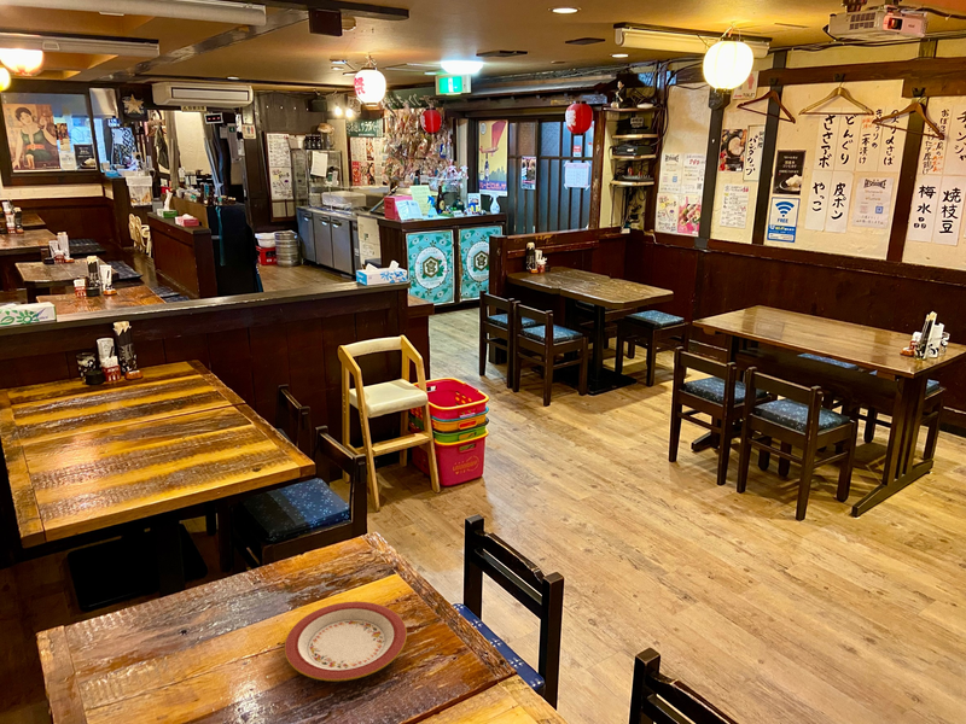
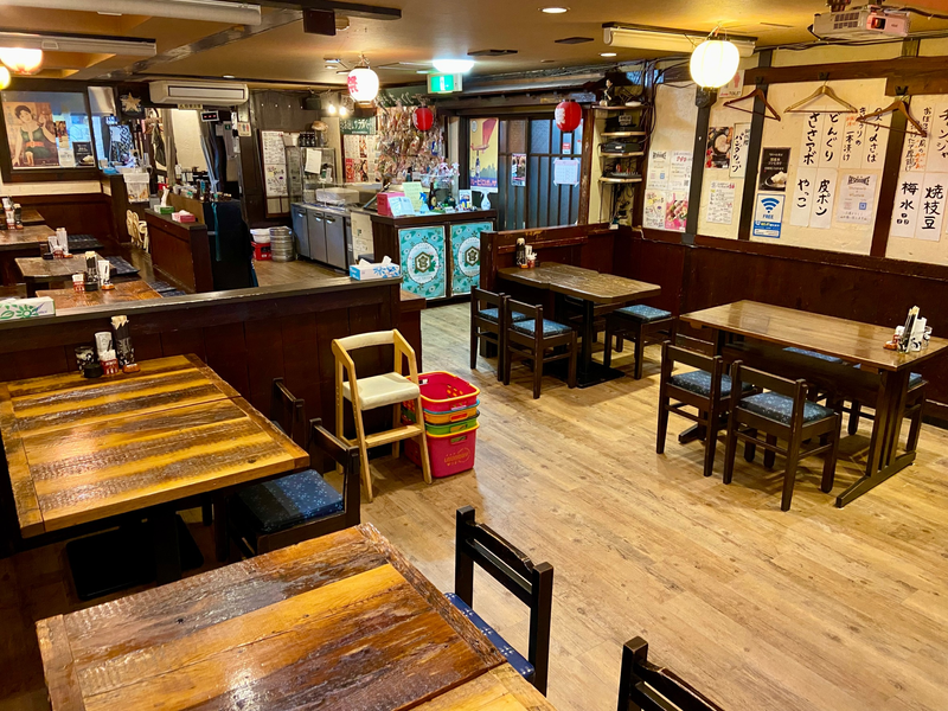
- plate (347, 641)
